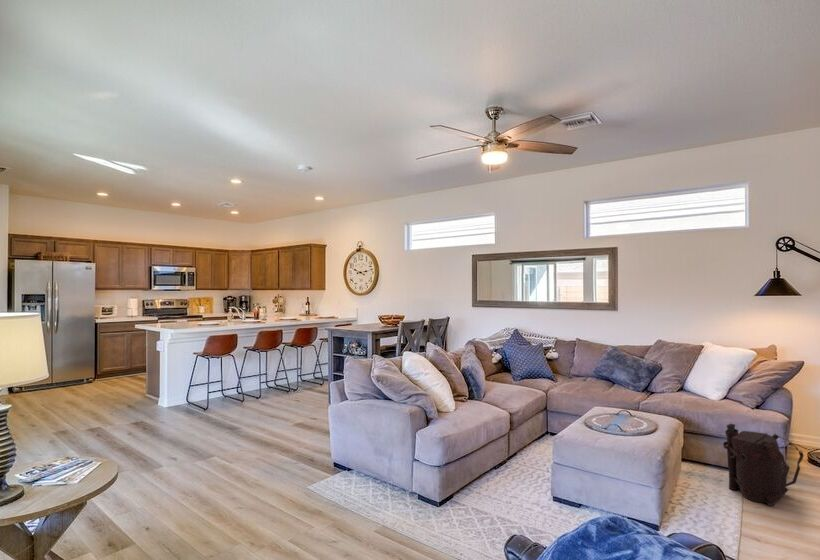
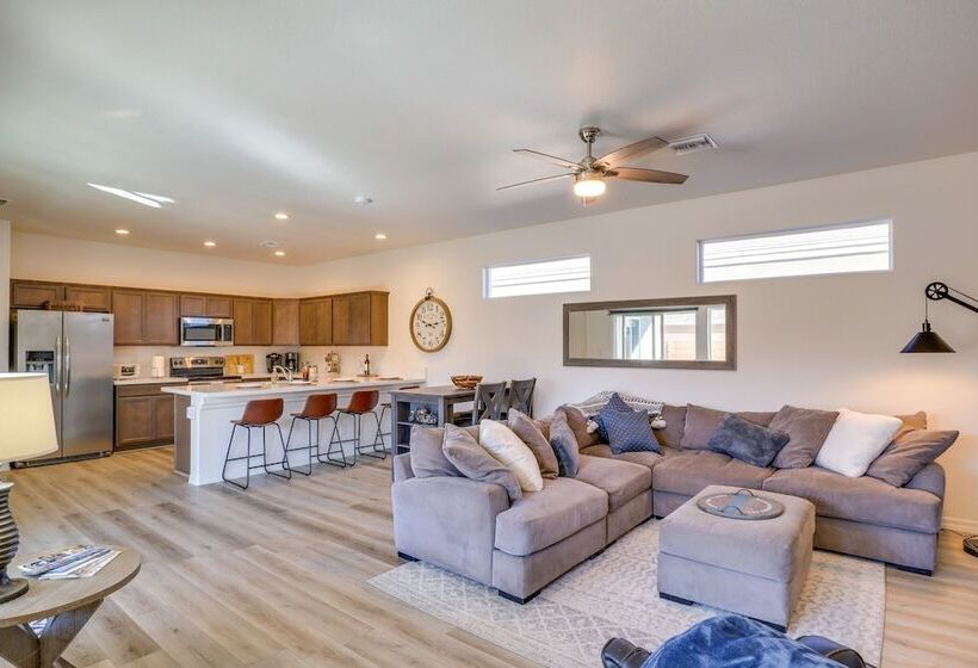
- backpack (758, 462)
